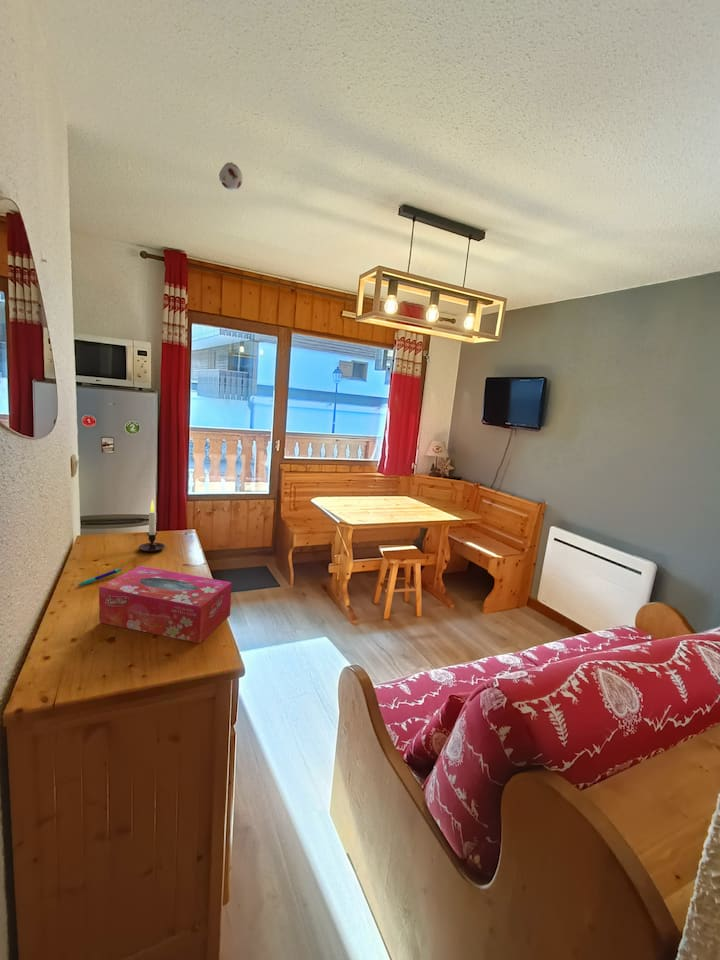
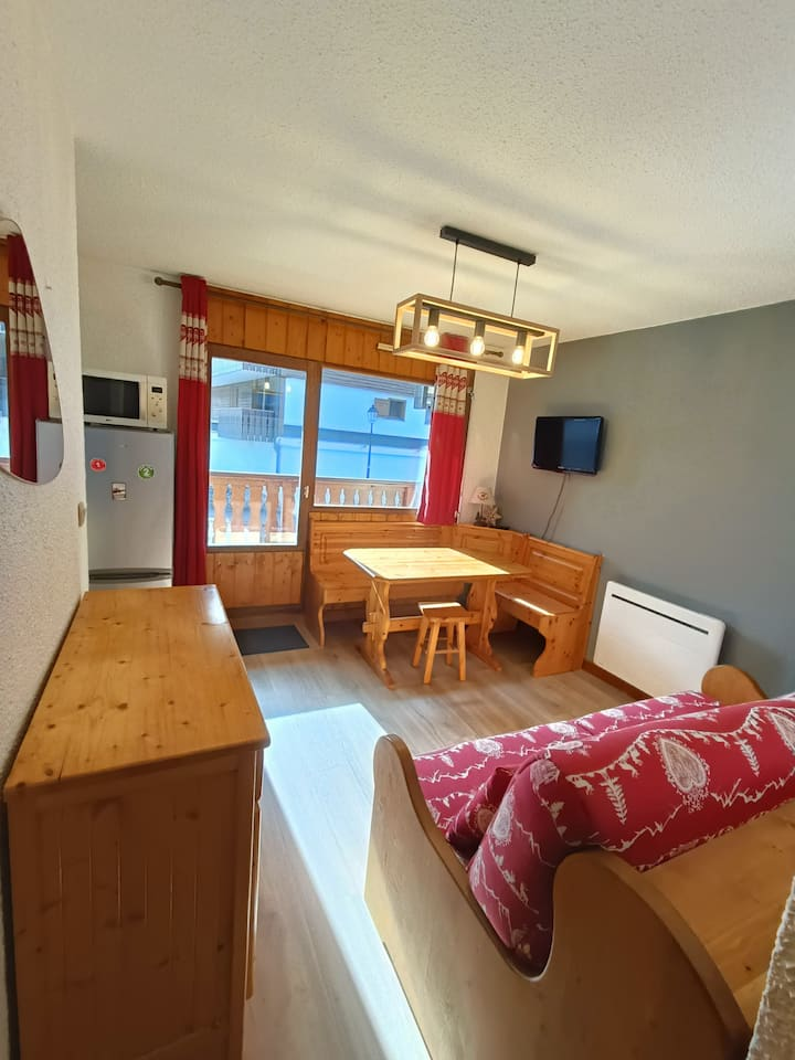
- candle (152, 525)
- pen (99, 576)
- tissue box (167, 601)
- smoke detector (230, 176)
